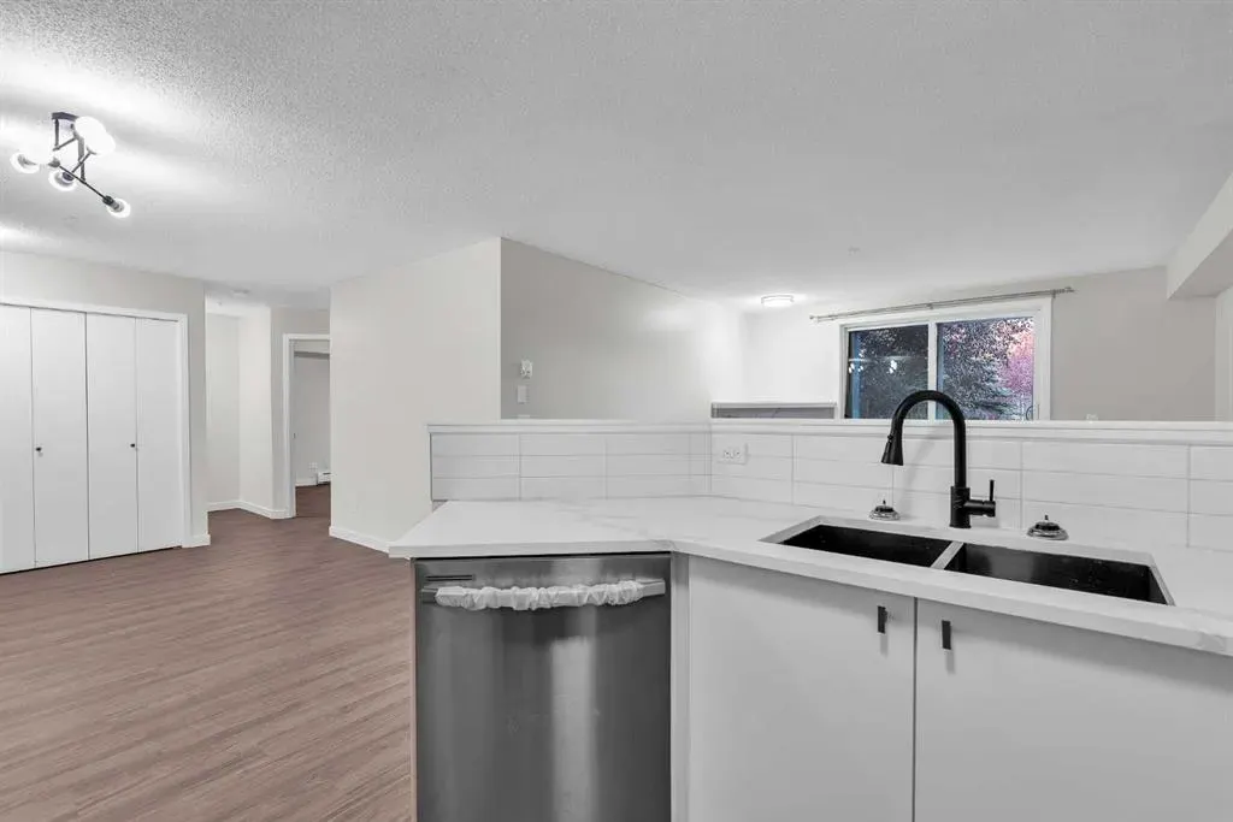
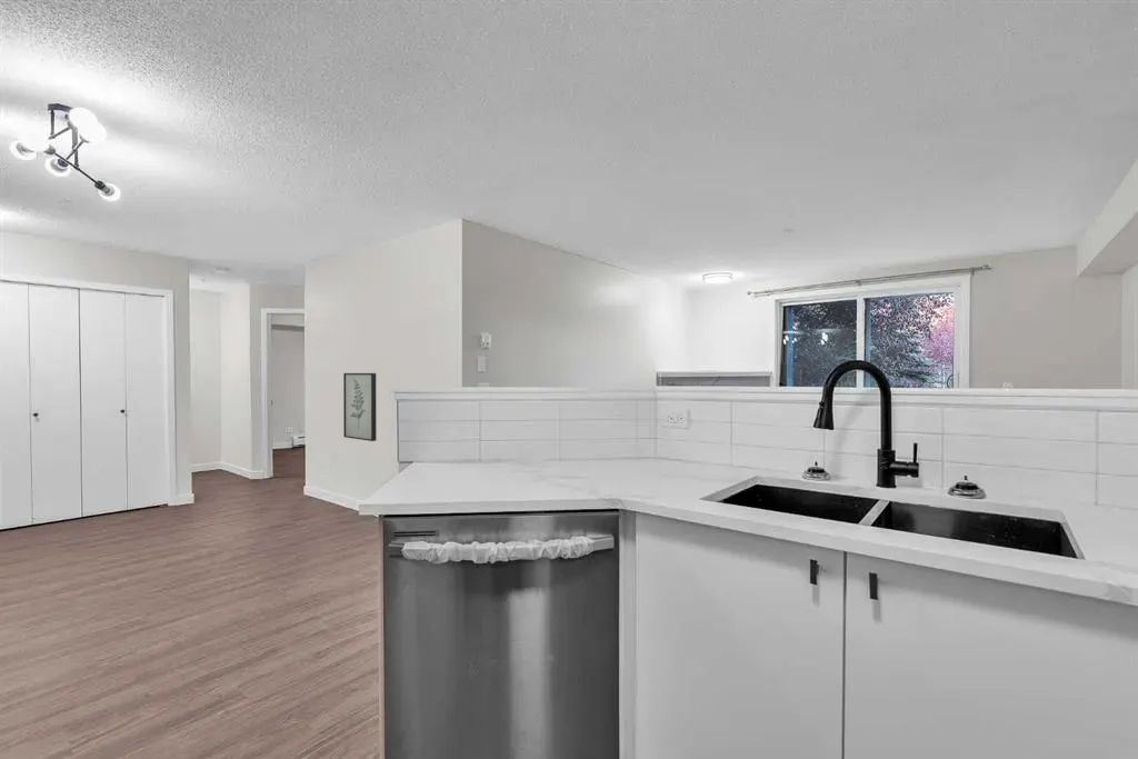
+ wall art (359, 406)
